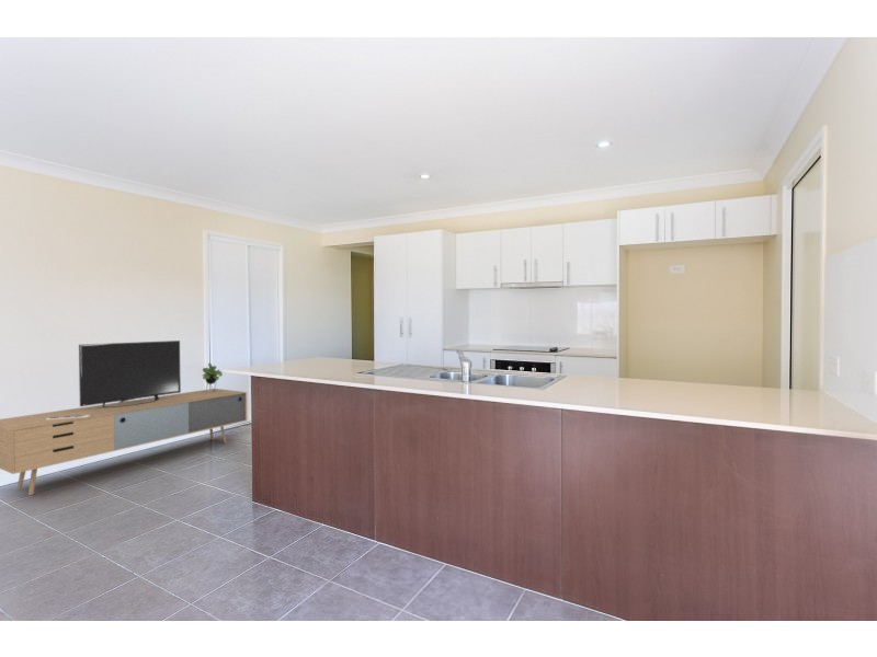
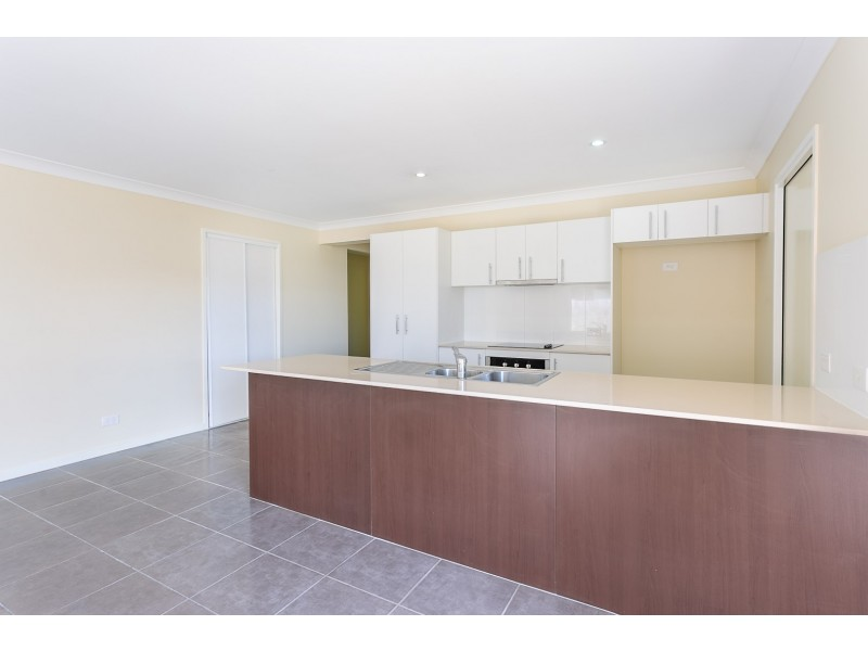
- media console (136, 402)
